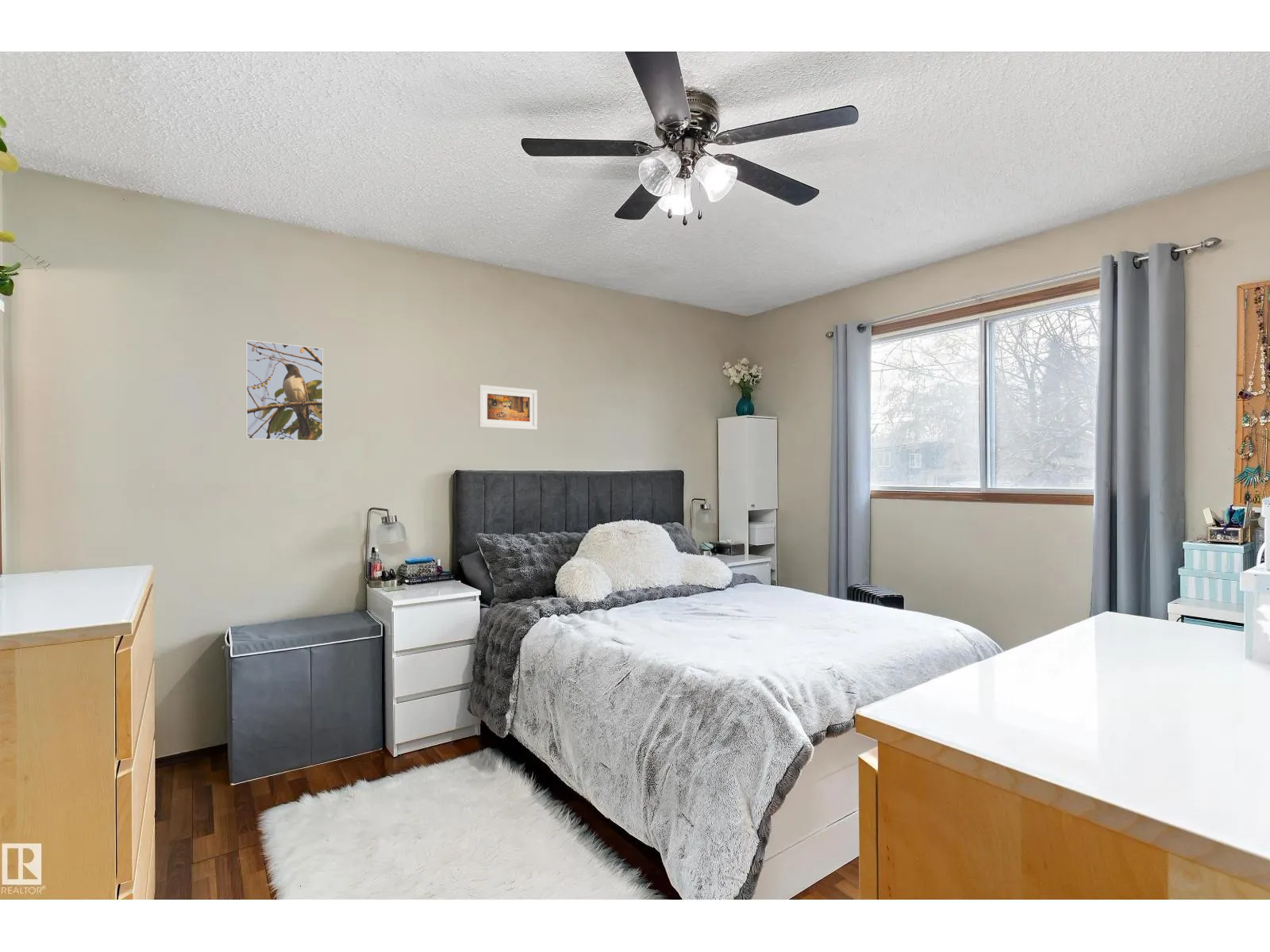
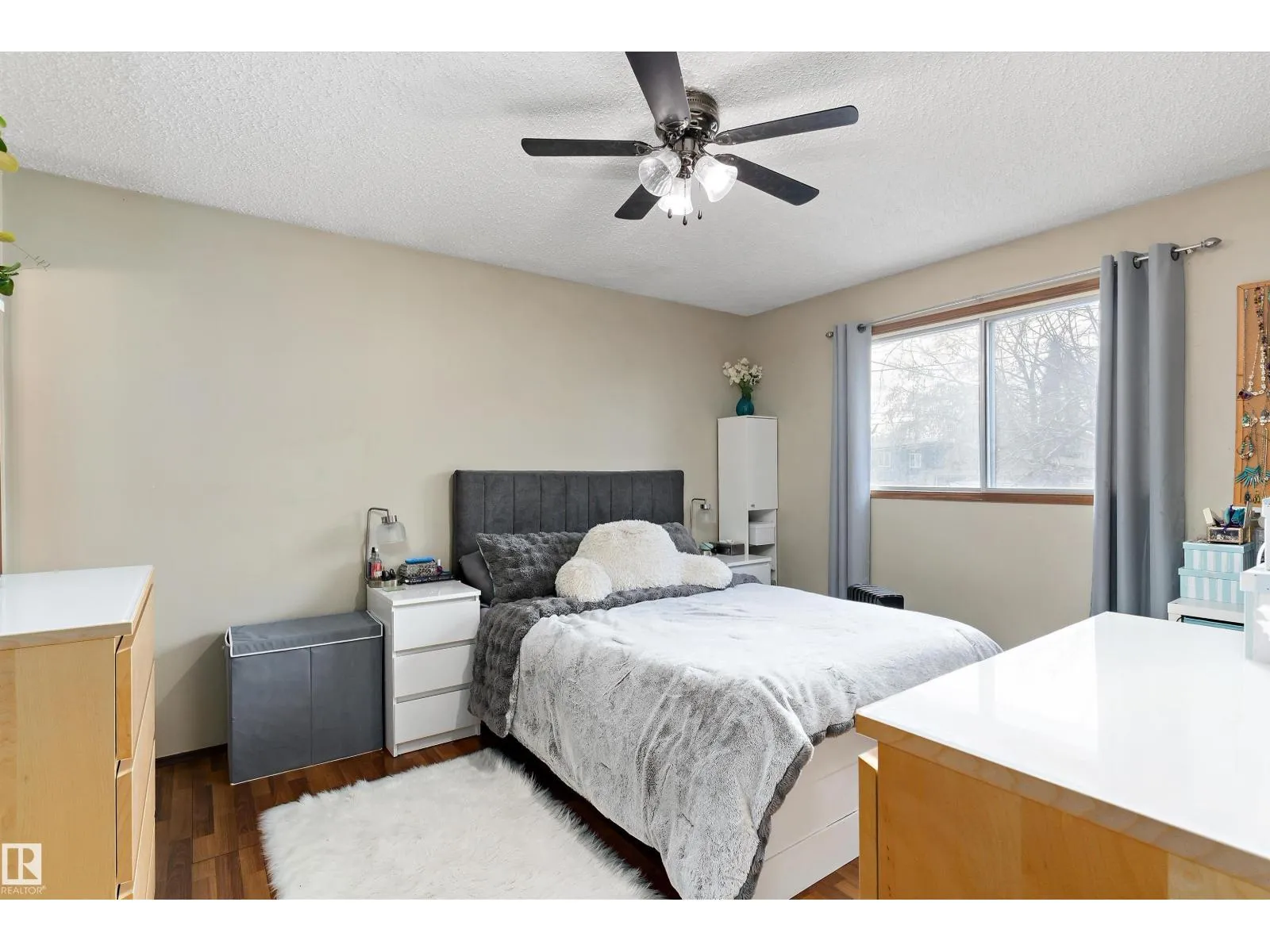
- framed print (285, 392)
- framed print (508, 408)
